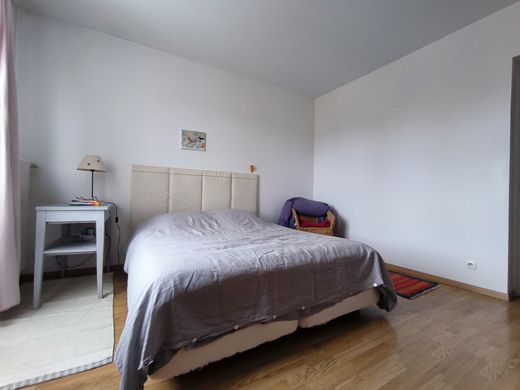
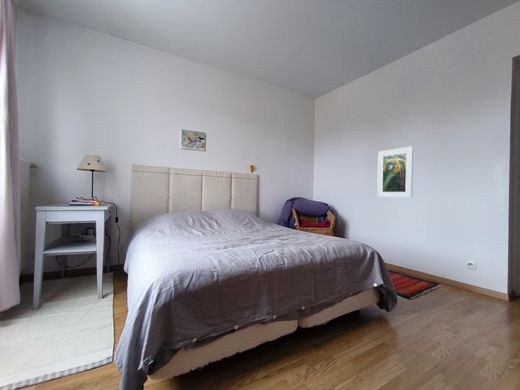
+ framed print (394, 173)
